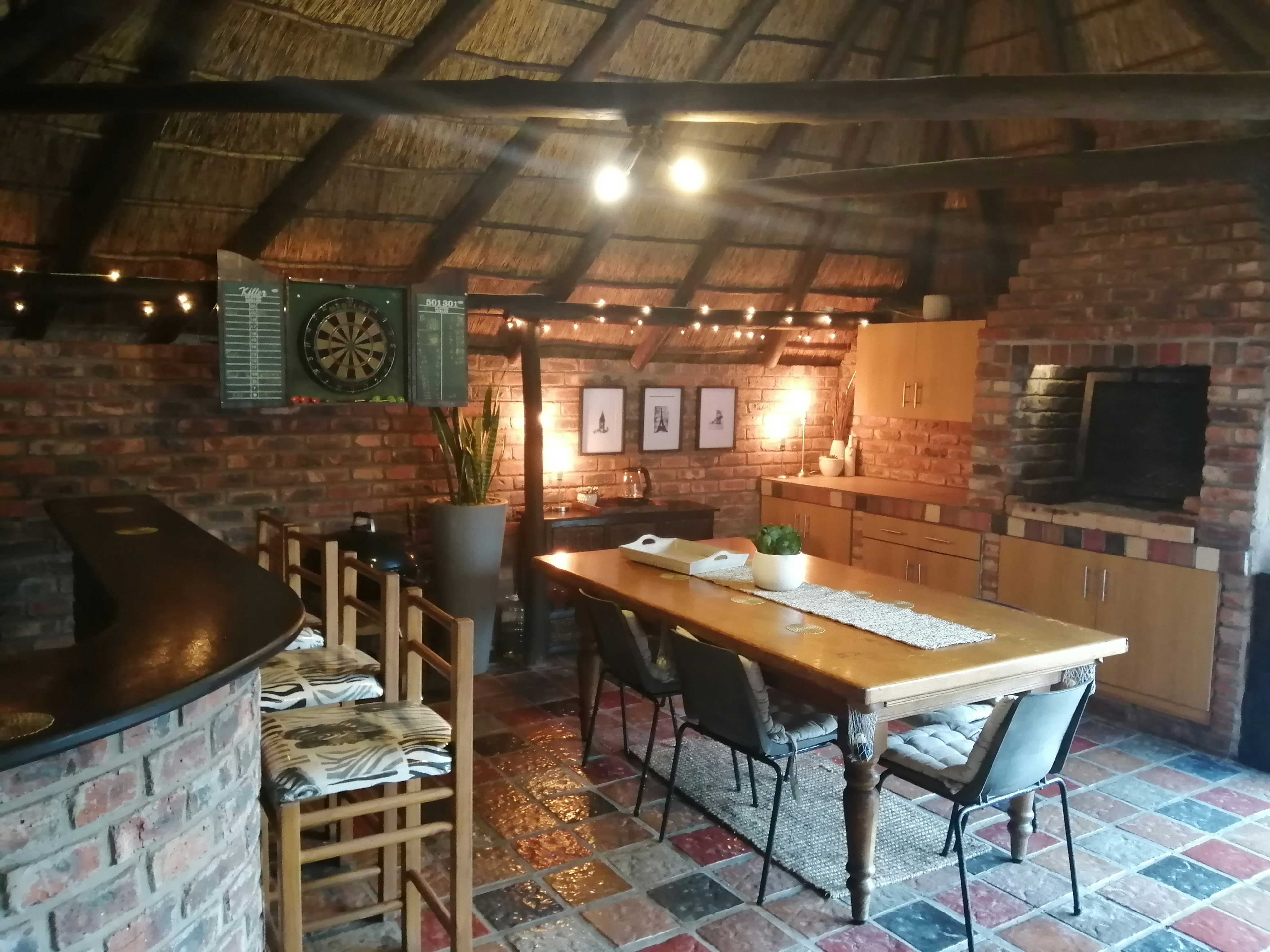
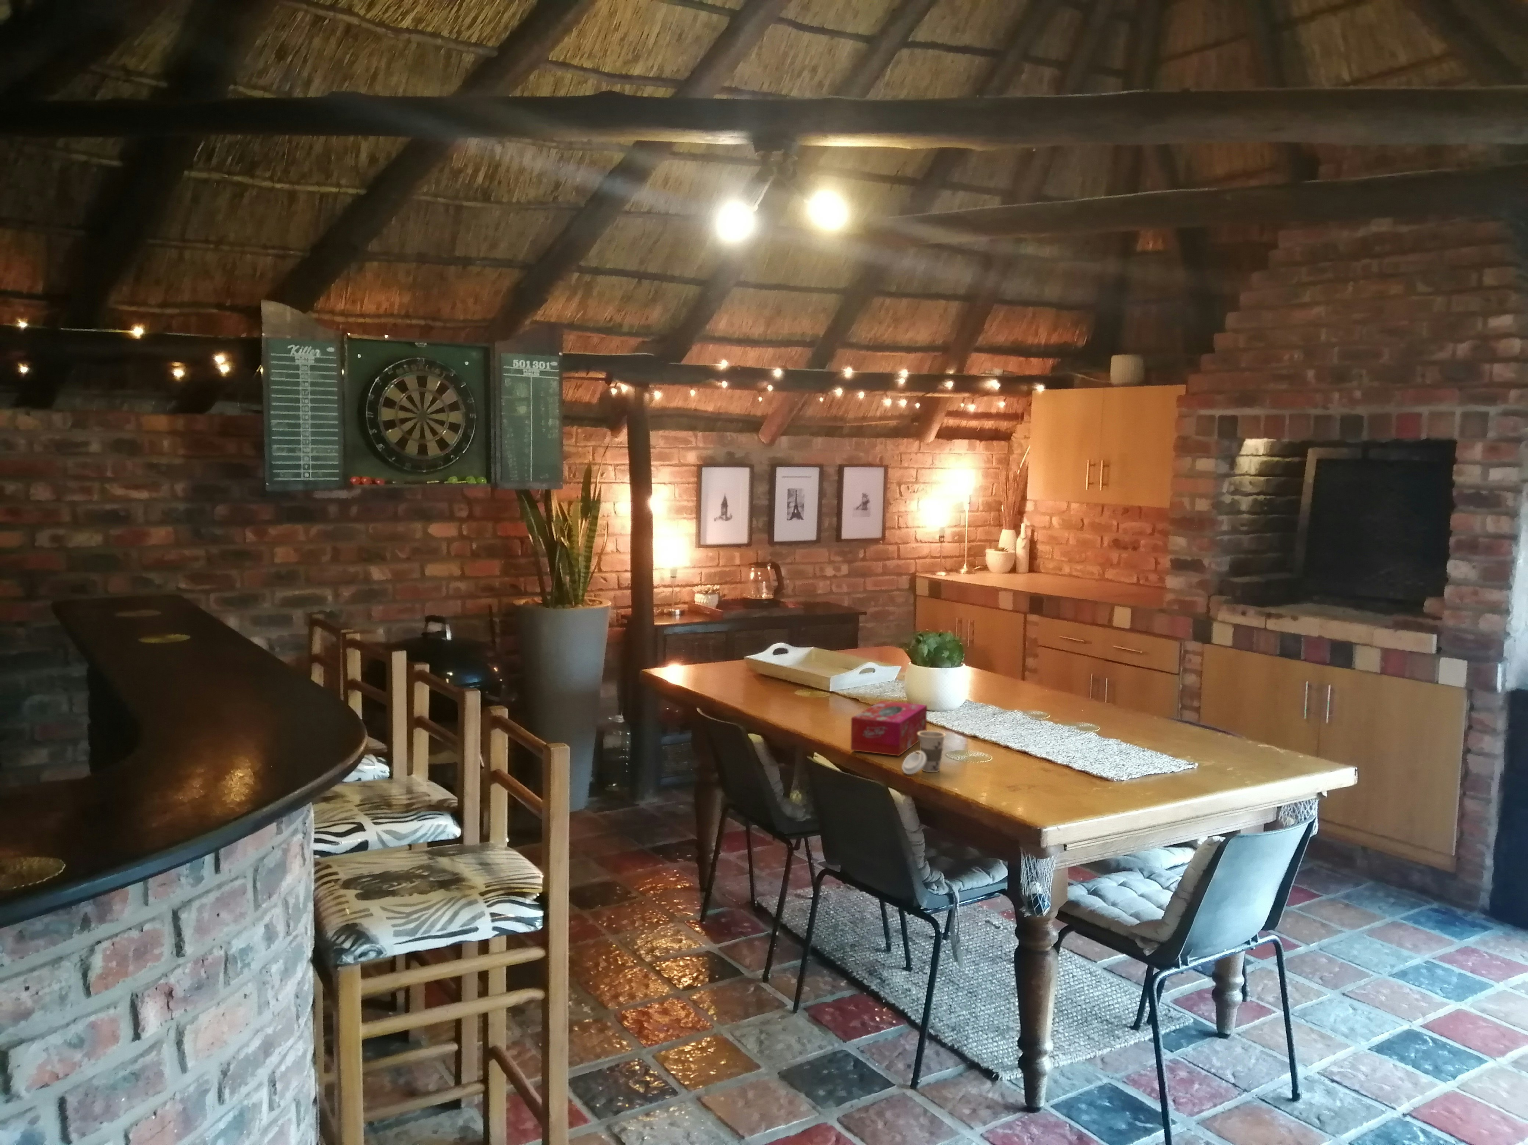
+ cup (924, 753)
+ tissue box (889, 726)
